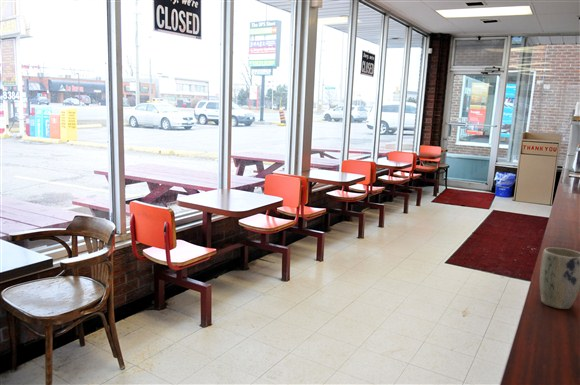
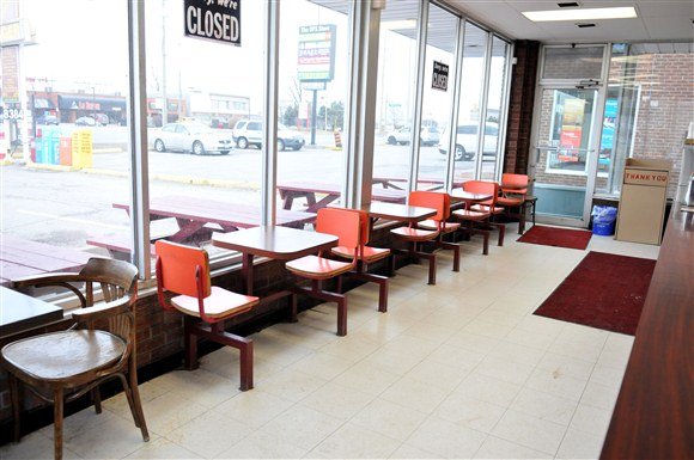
- plant pot (560, 278)
